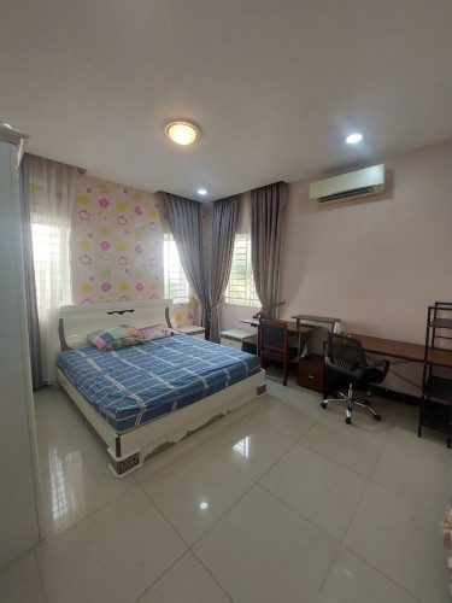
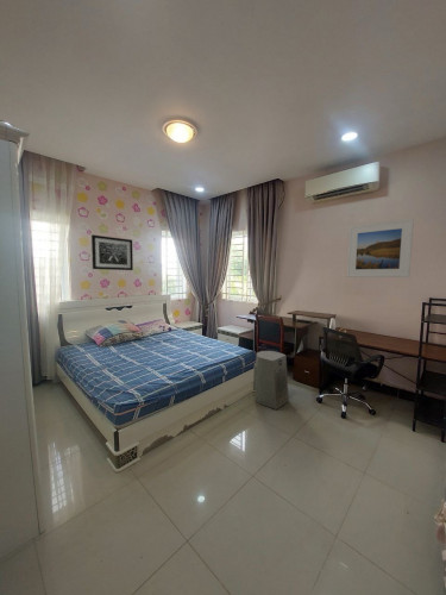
+ fan (269, 376)
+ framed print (377, 250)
+ wall art (113, 253)
